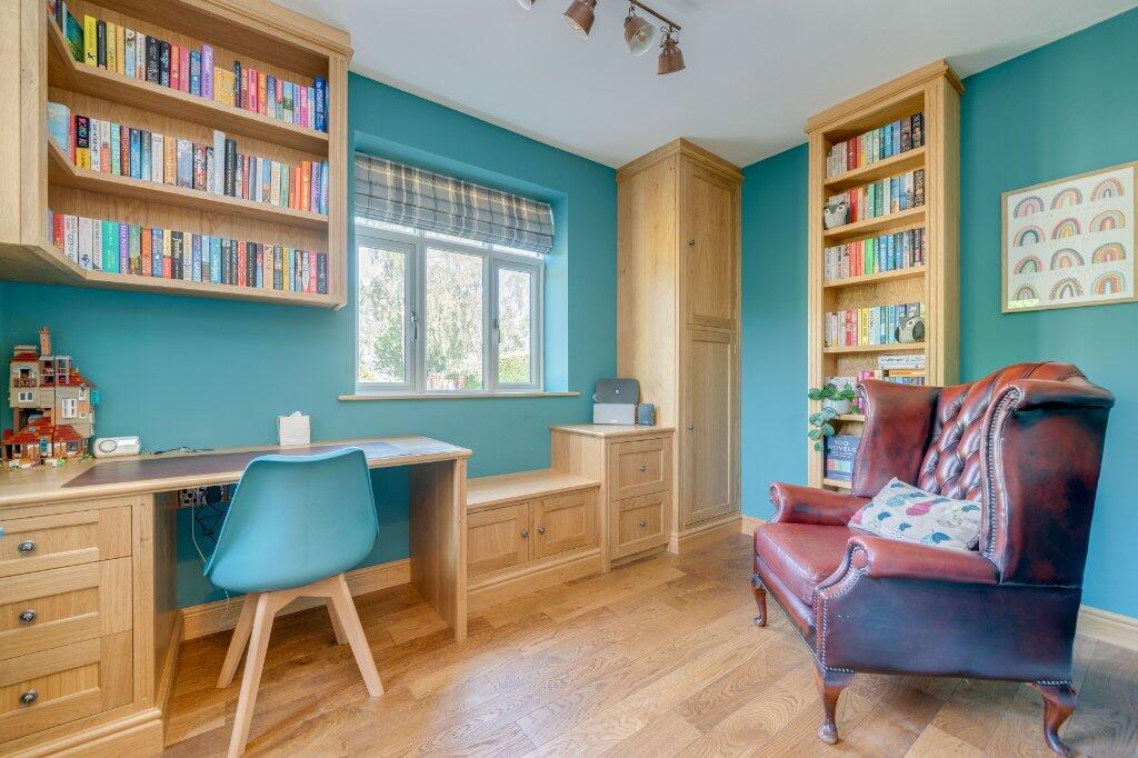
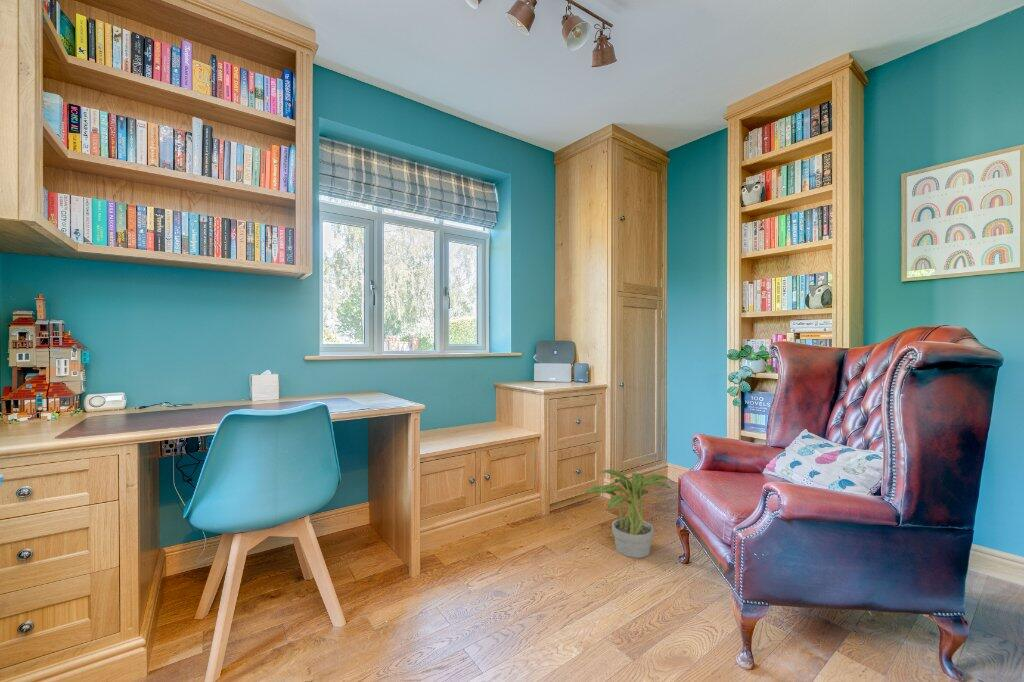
+ potted plant (631, 512)
